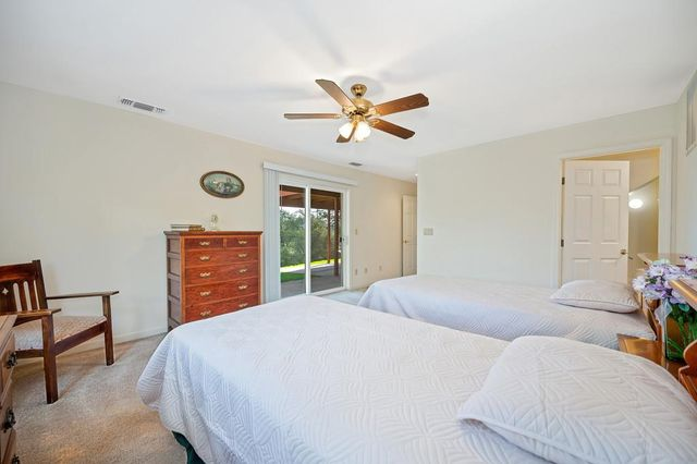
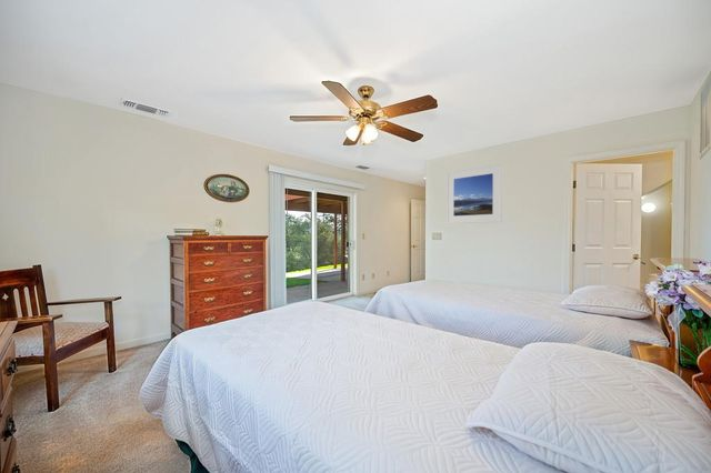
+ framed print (472, 195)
